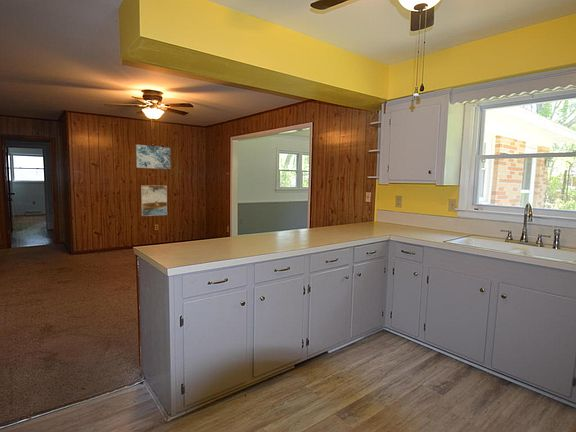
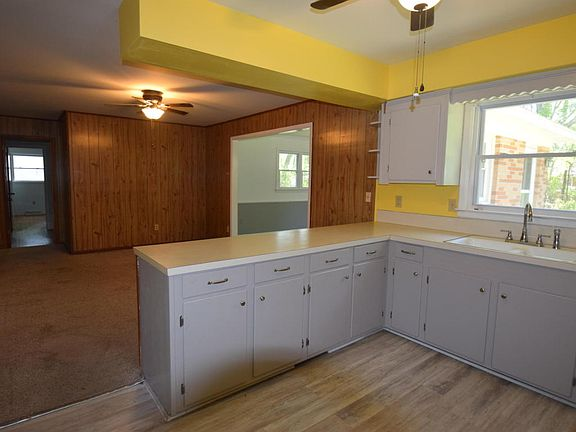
- wall art (153, 157)
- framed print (154, 200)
